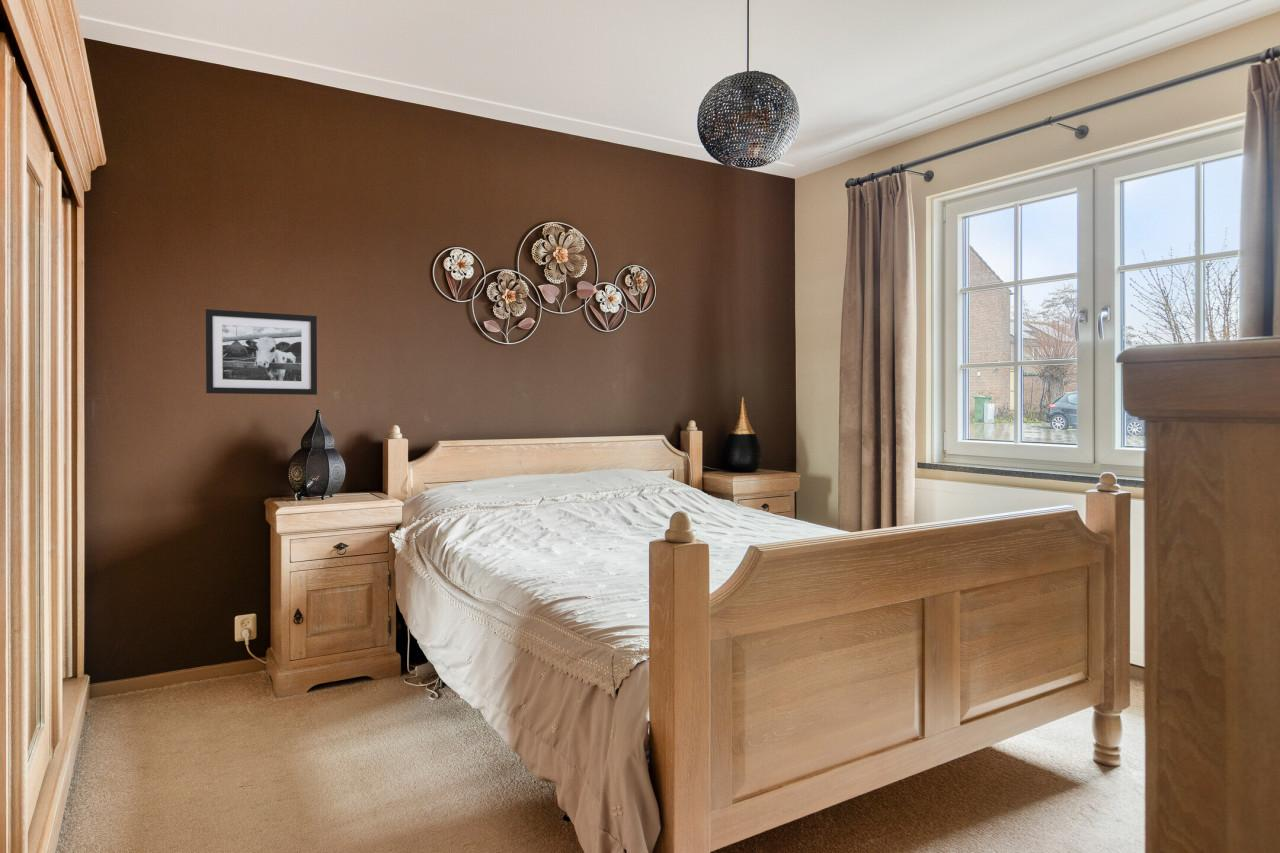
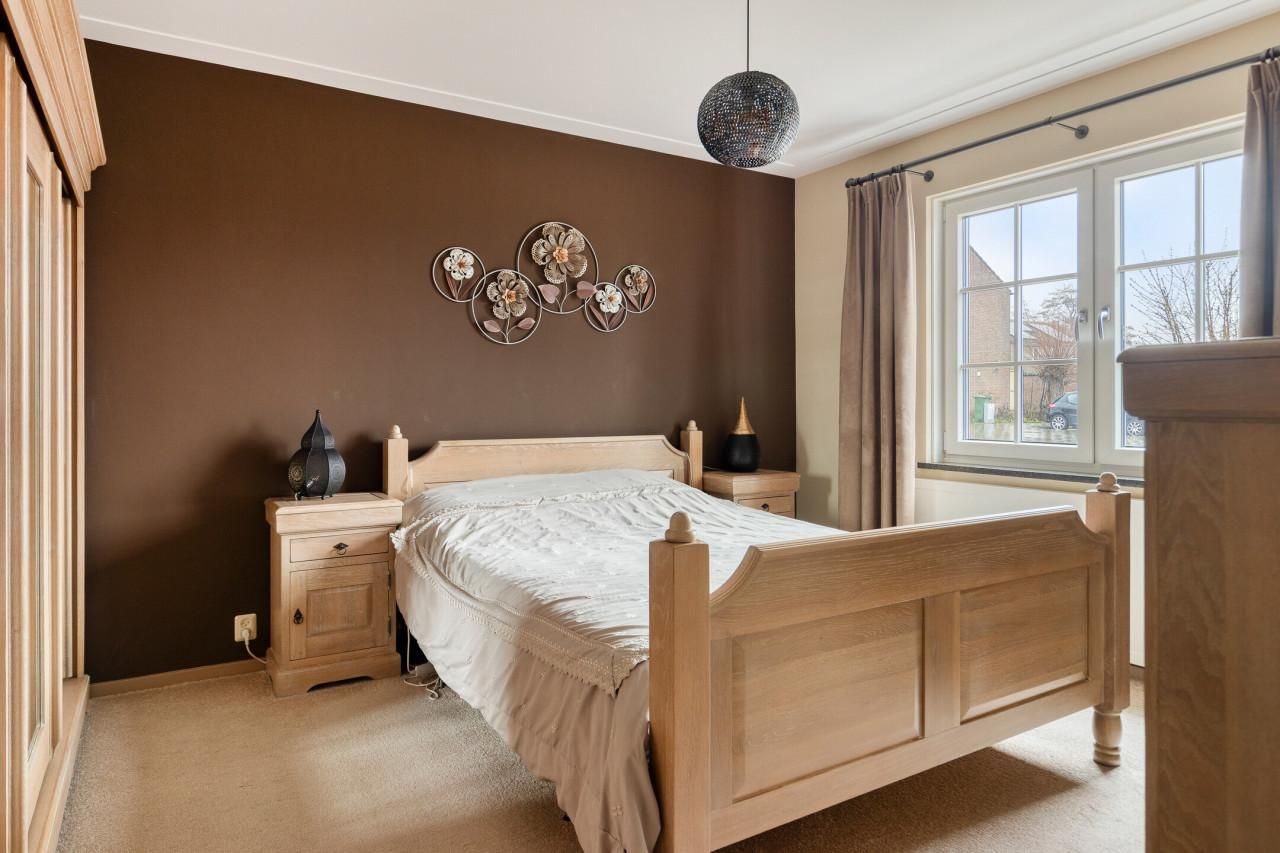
- picture frame (263, 353)
